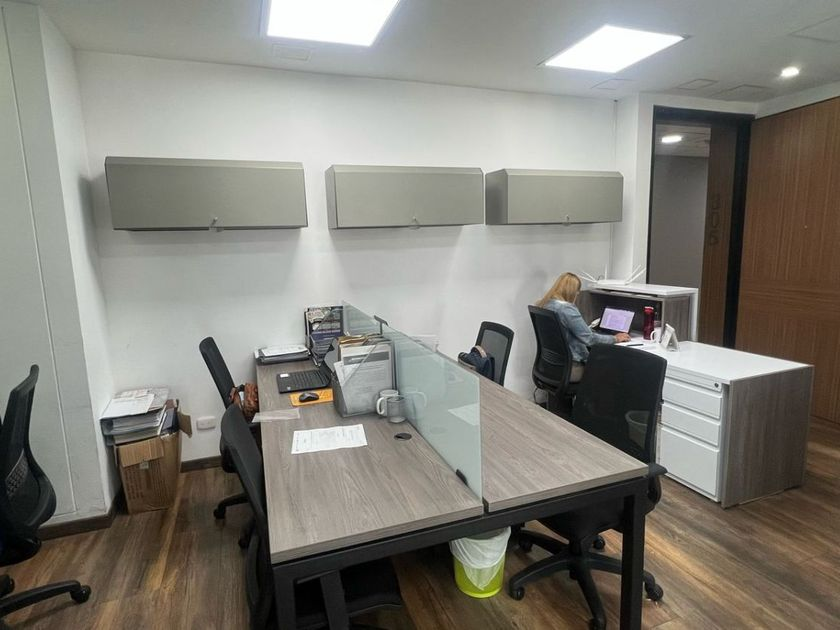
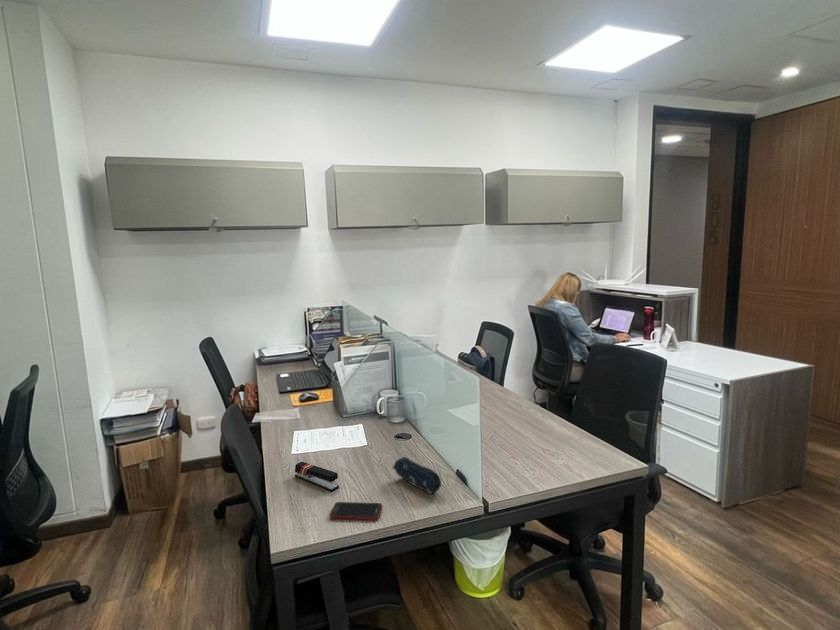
+ stapler (315, 474)
+ cell phone (356, 510)
+ pencil case (417, 475)
